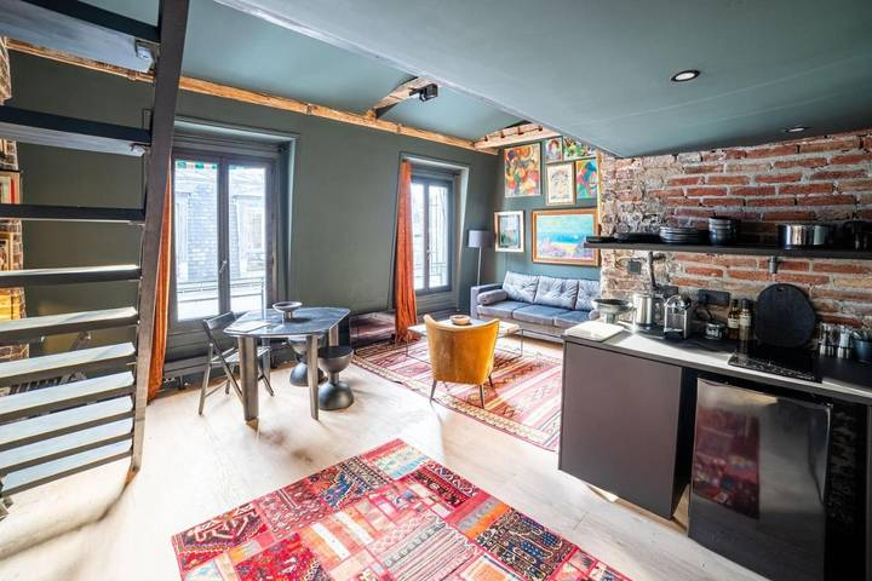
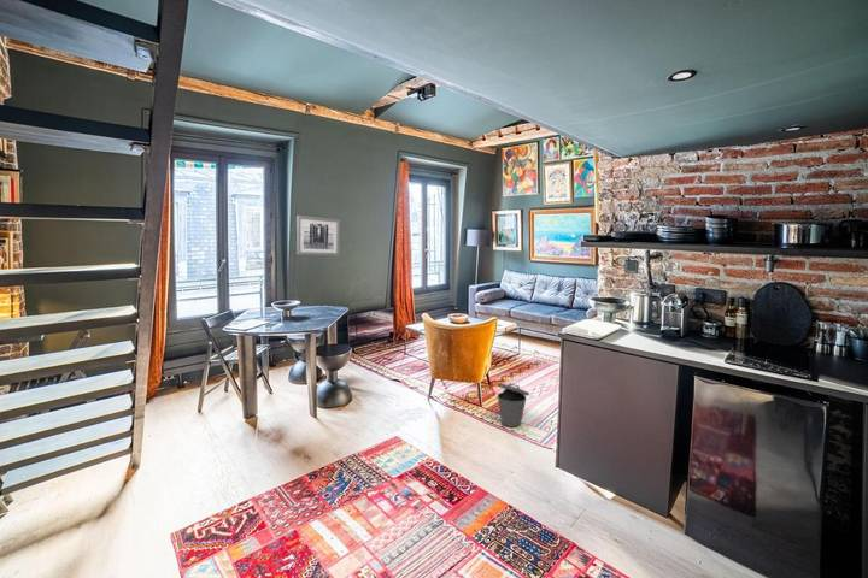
+ wall art (318, 236)
+ trash can (512, 401)
